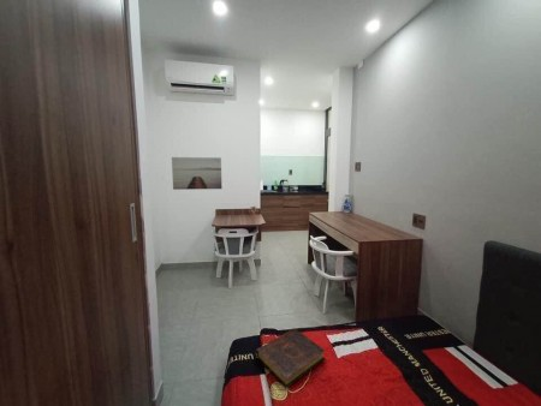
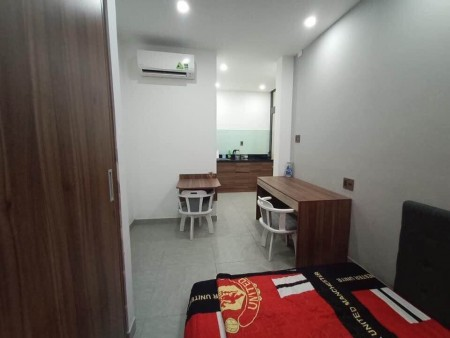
- book (290, 353)
- wall art (197, 173)
